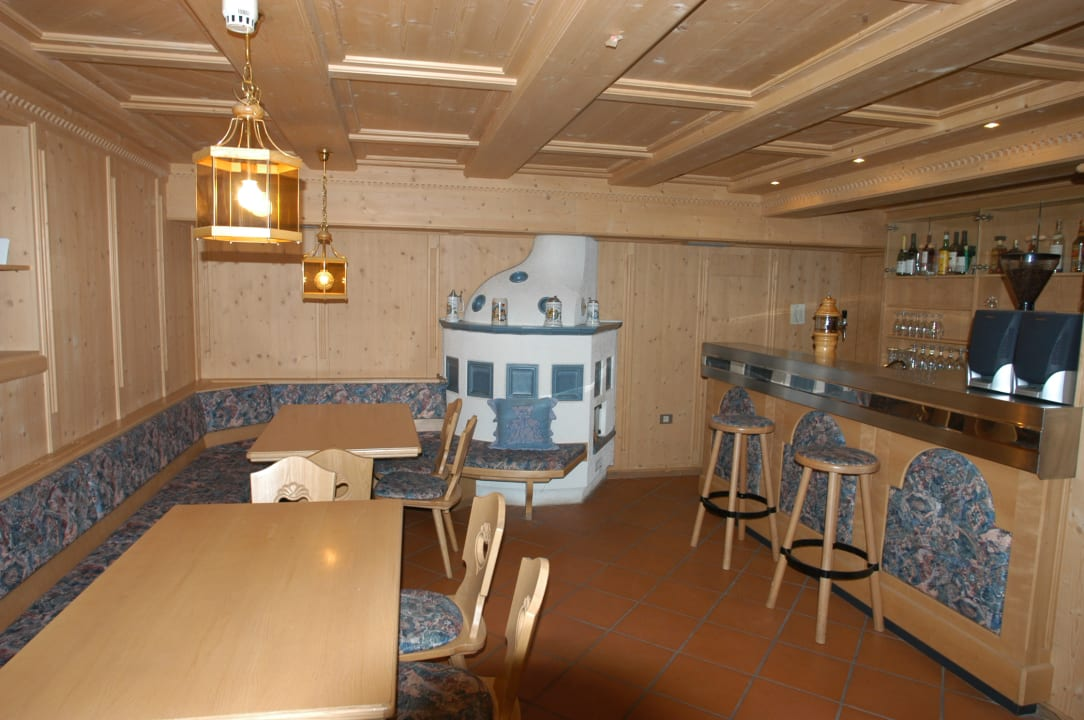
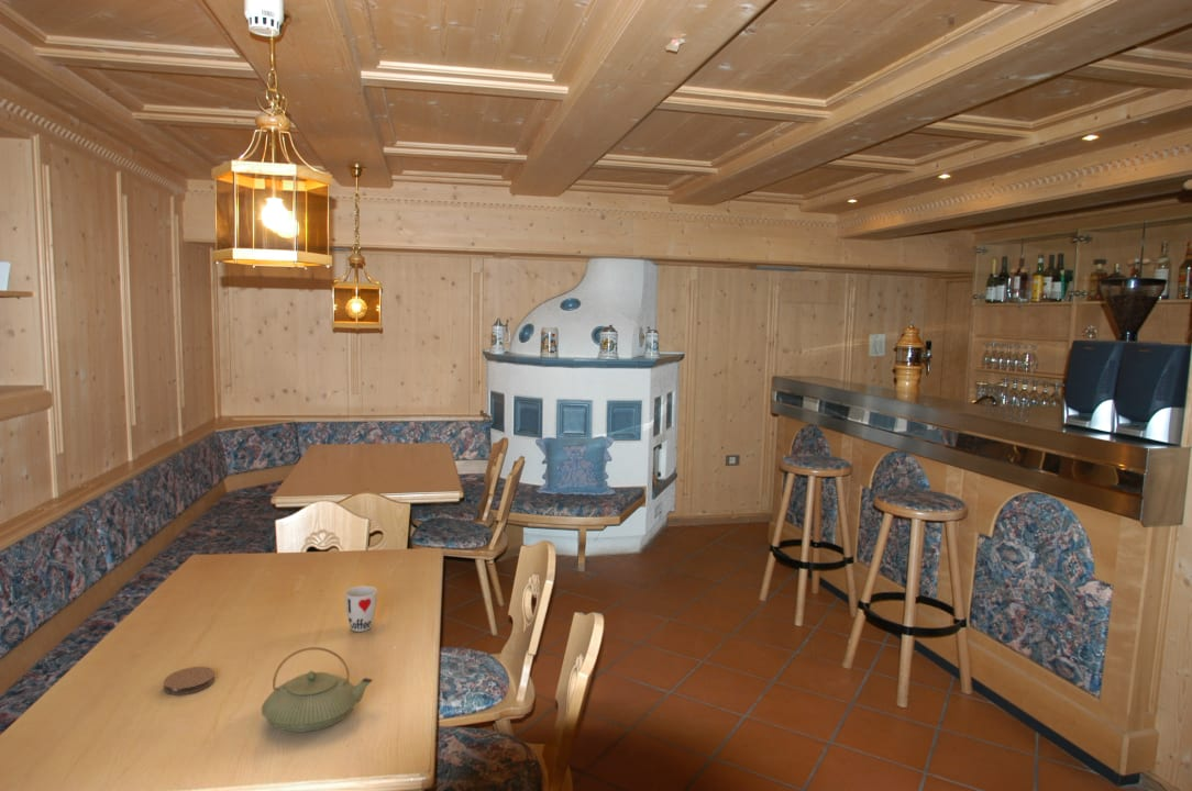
+ teapot (318, 681)
+ coaster (189, 680)
+ cup (361, 609)
